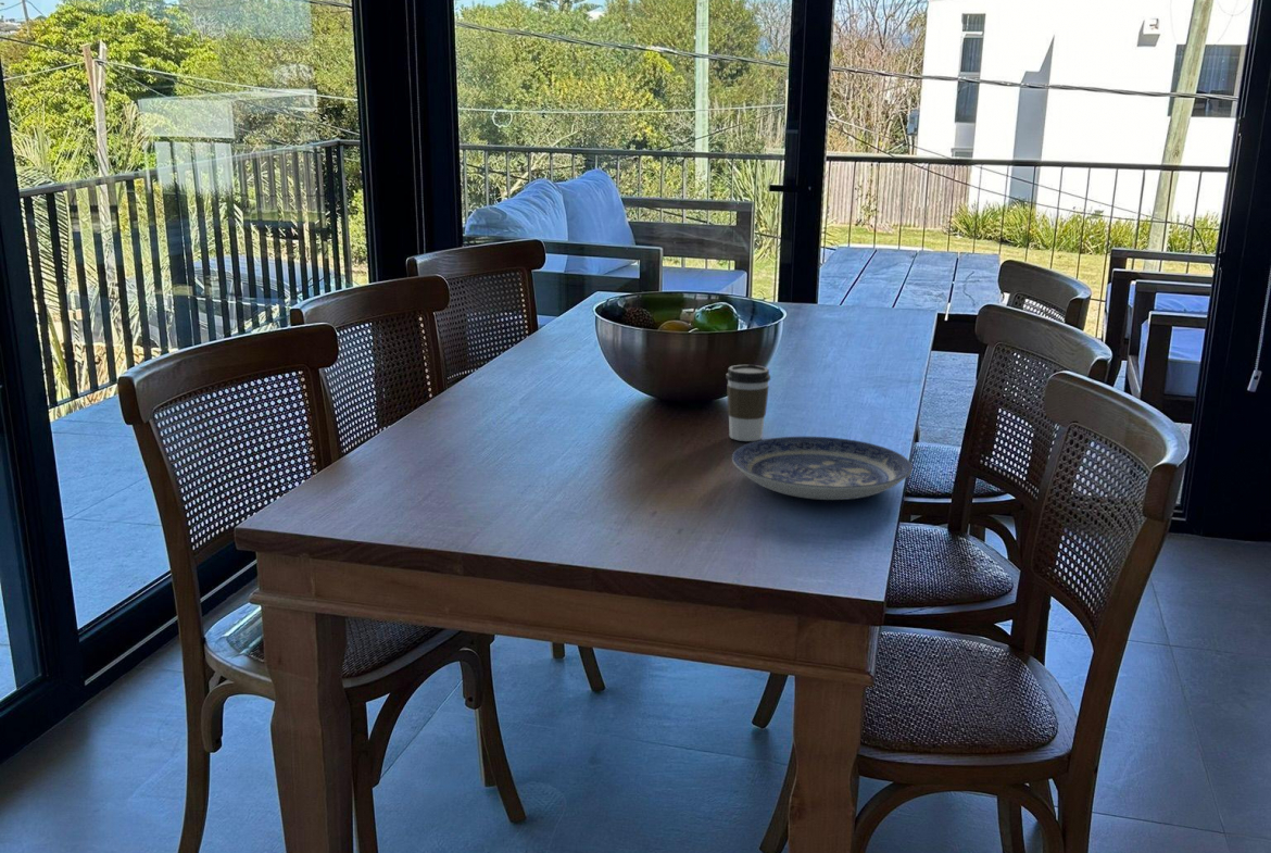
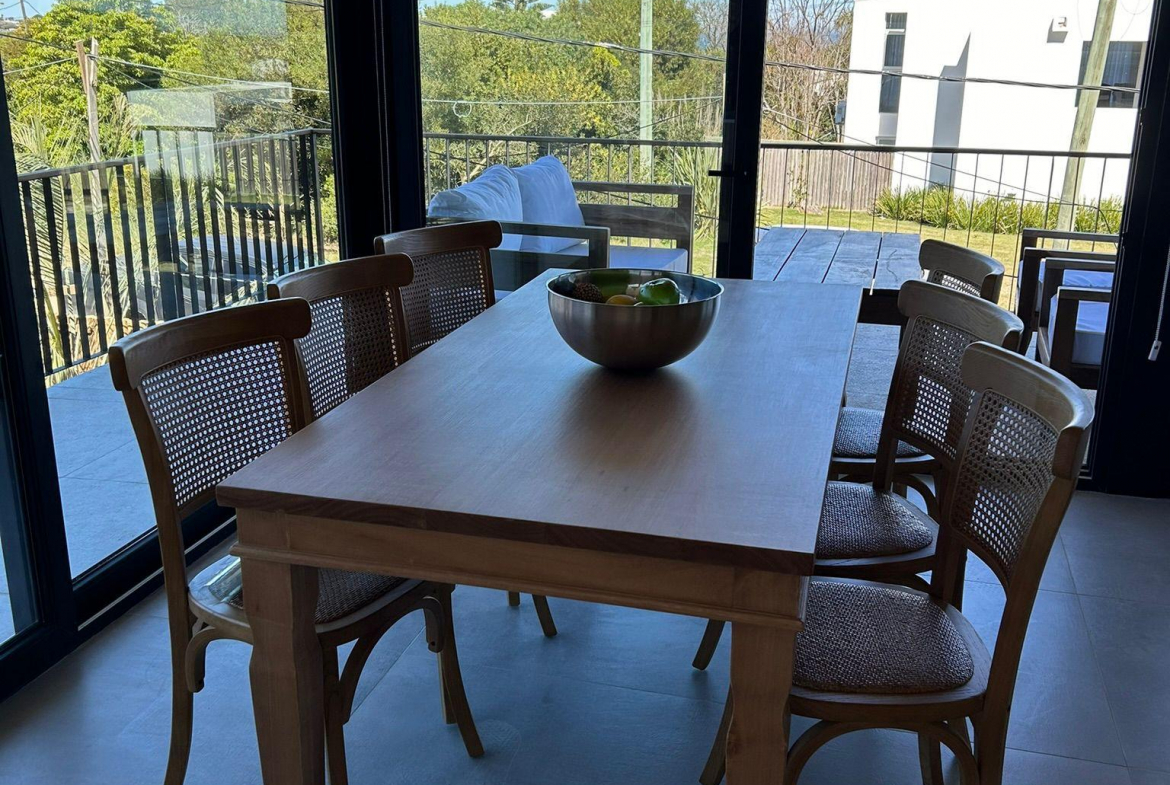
- plate (820, 472)
- coffee cup (746, 403)
